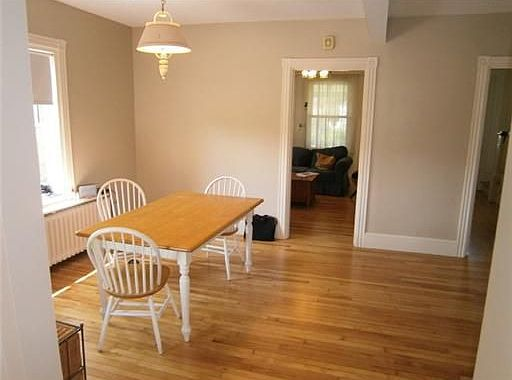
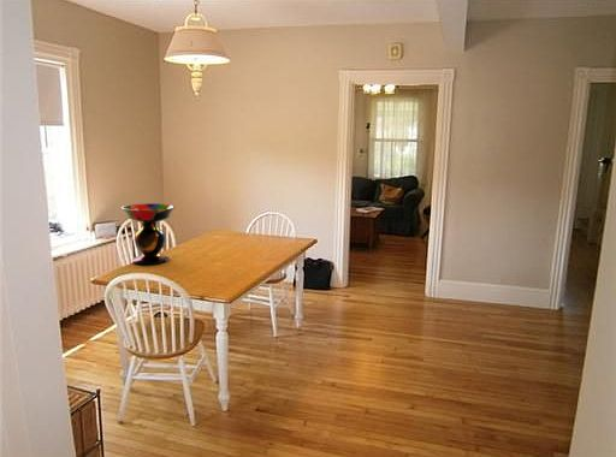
+ decorative bowl (149, 233)
